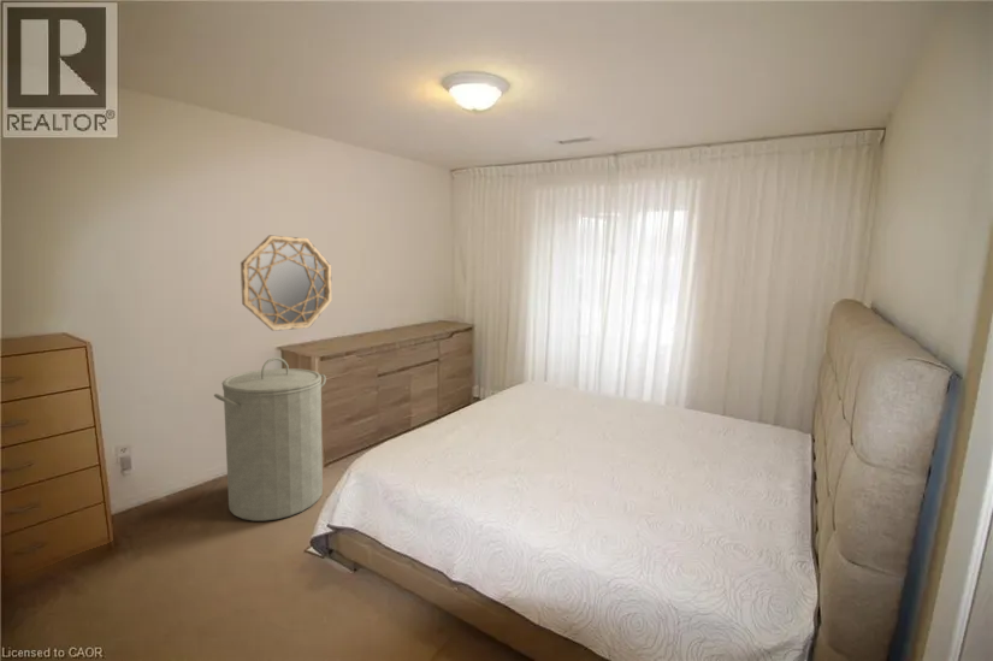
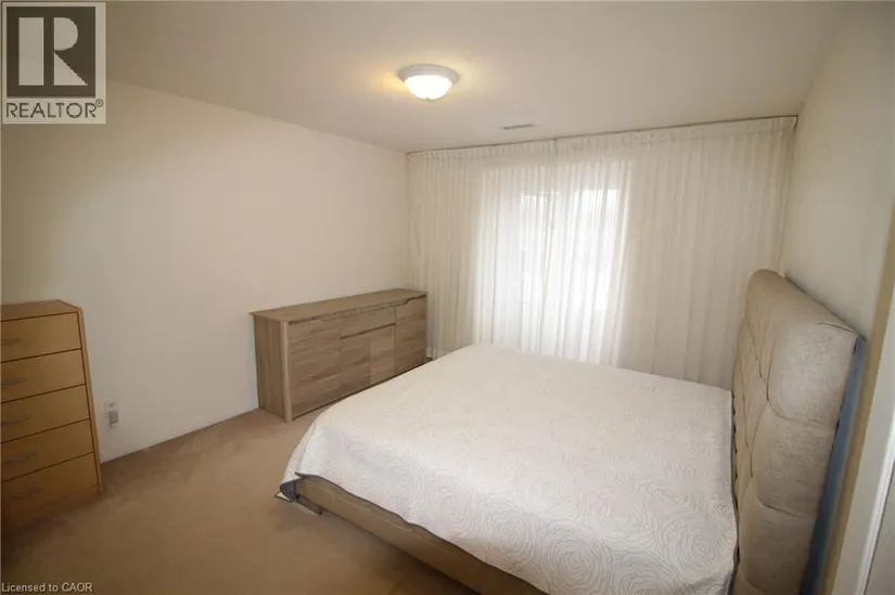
- home mirror (289, 283)
- laundry hamper (274, 429)
